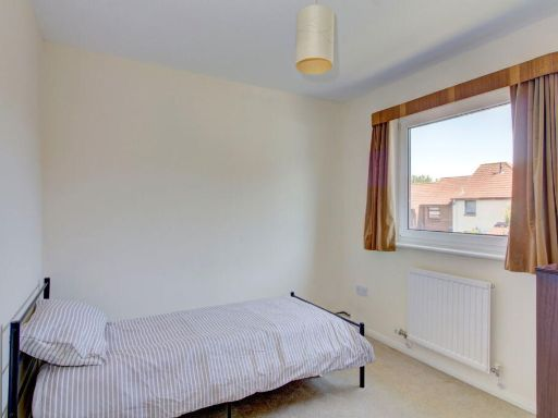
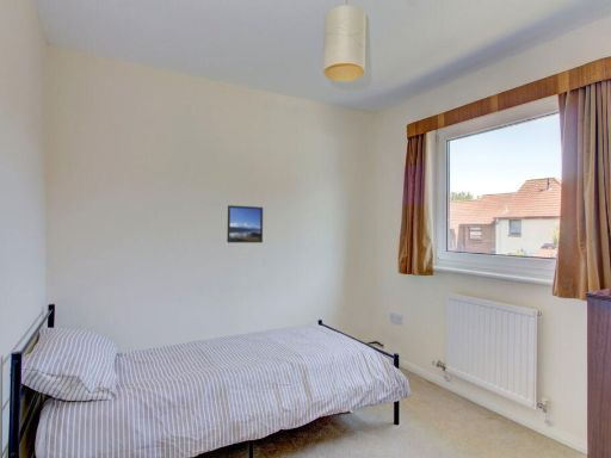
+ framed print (245, 224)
